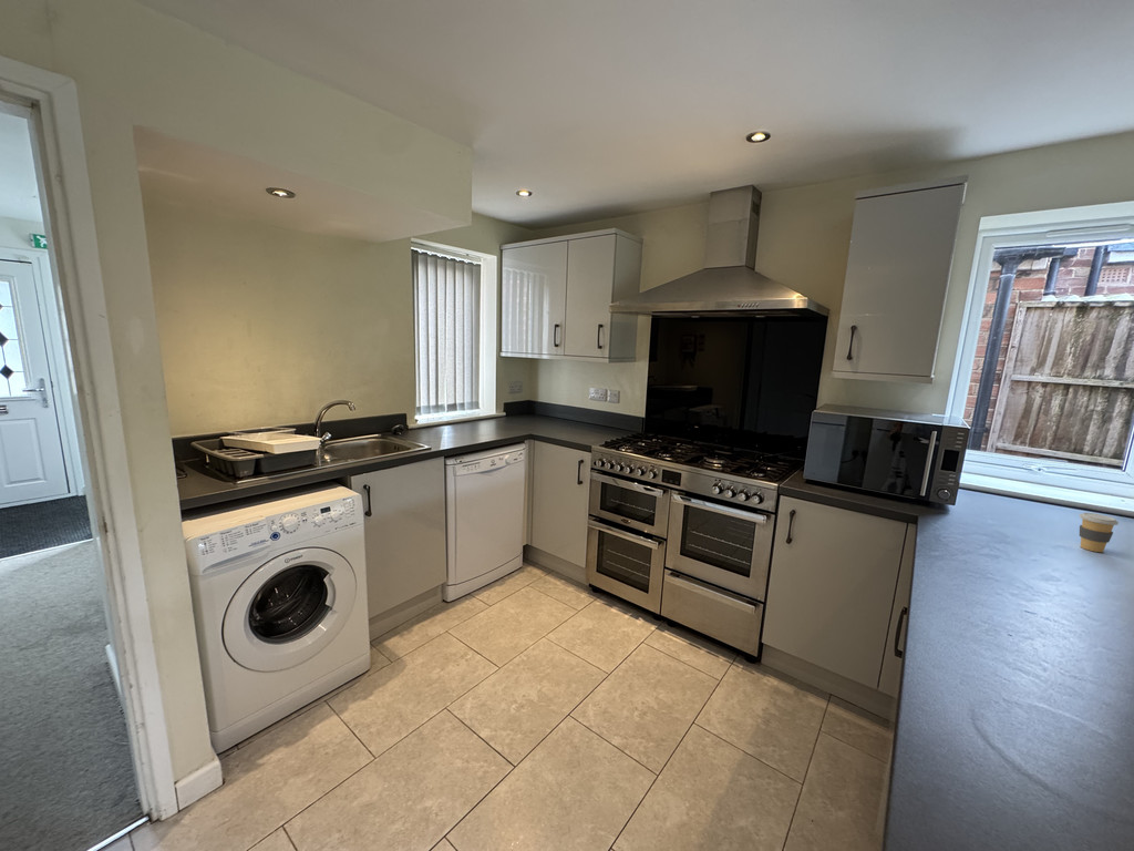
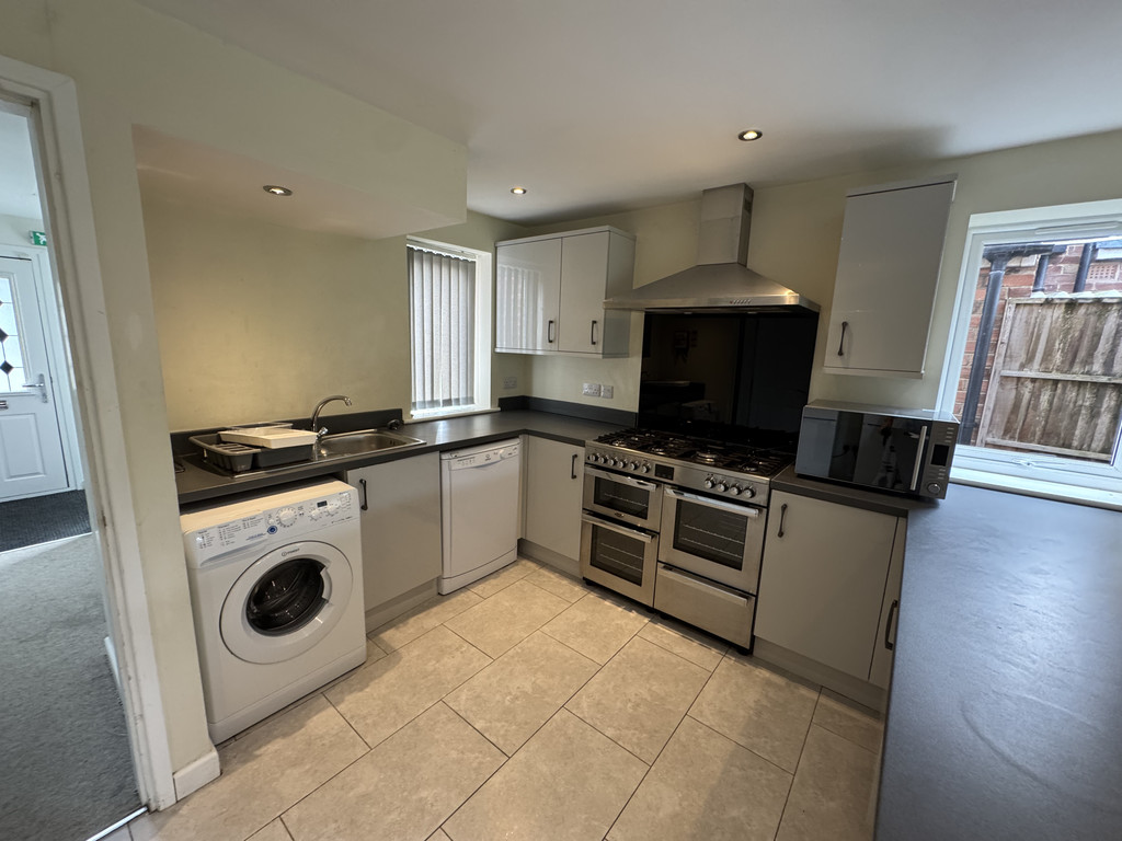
- coffee cup (1095, 532)
